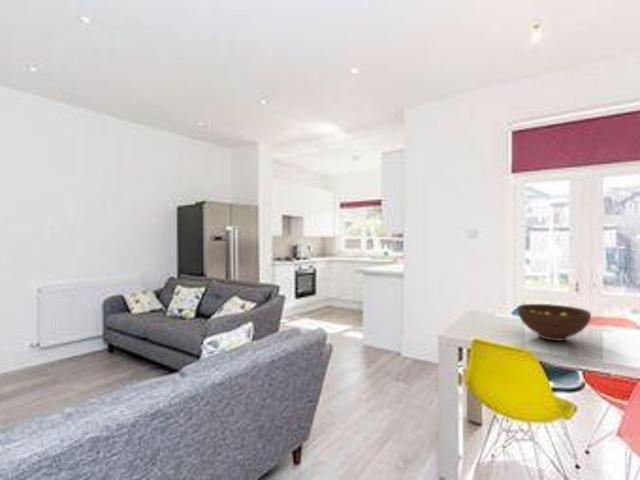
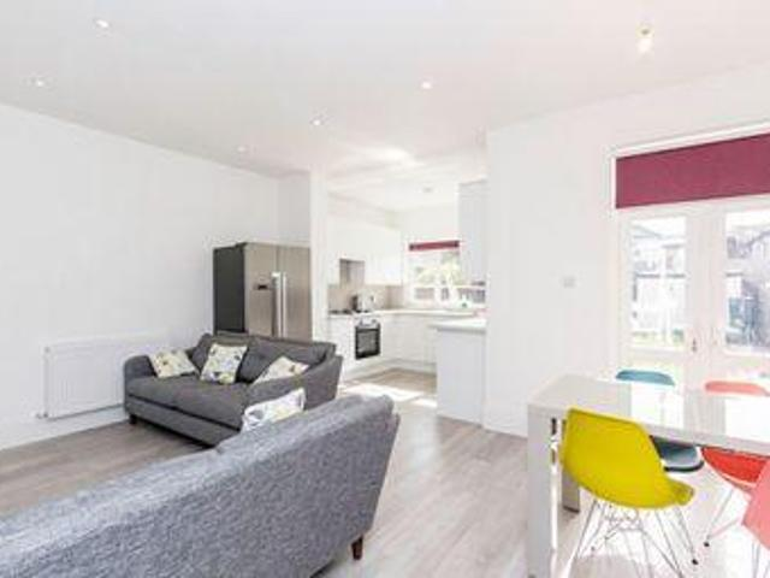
- fruit bowl (552, 323)
